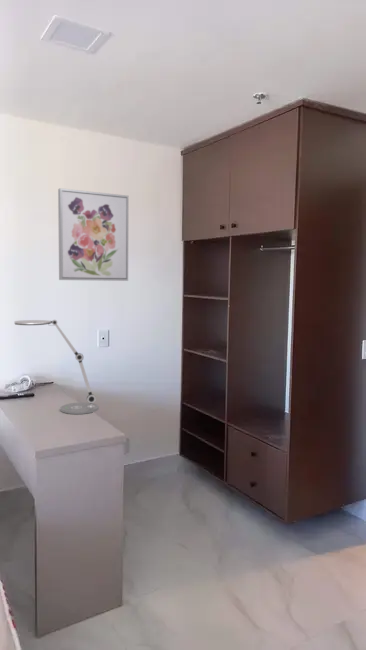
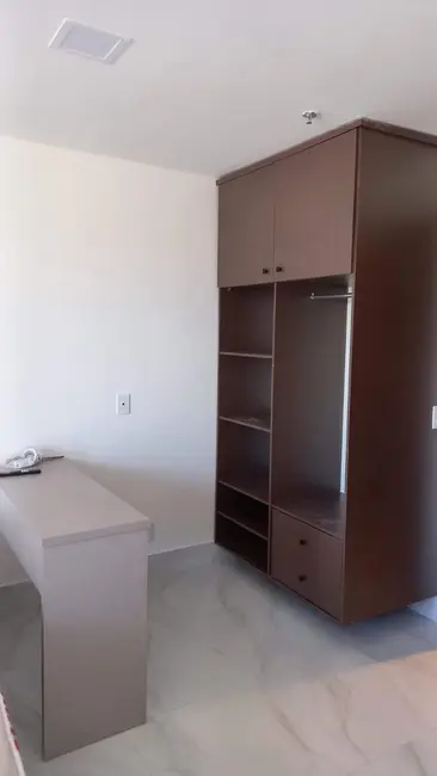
- wall art (94, 236)
- desk lamp (76, 359)
